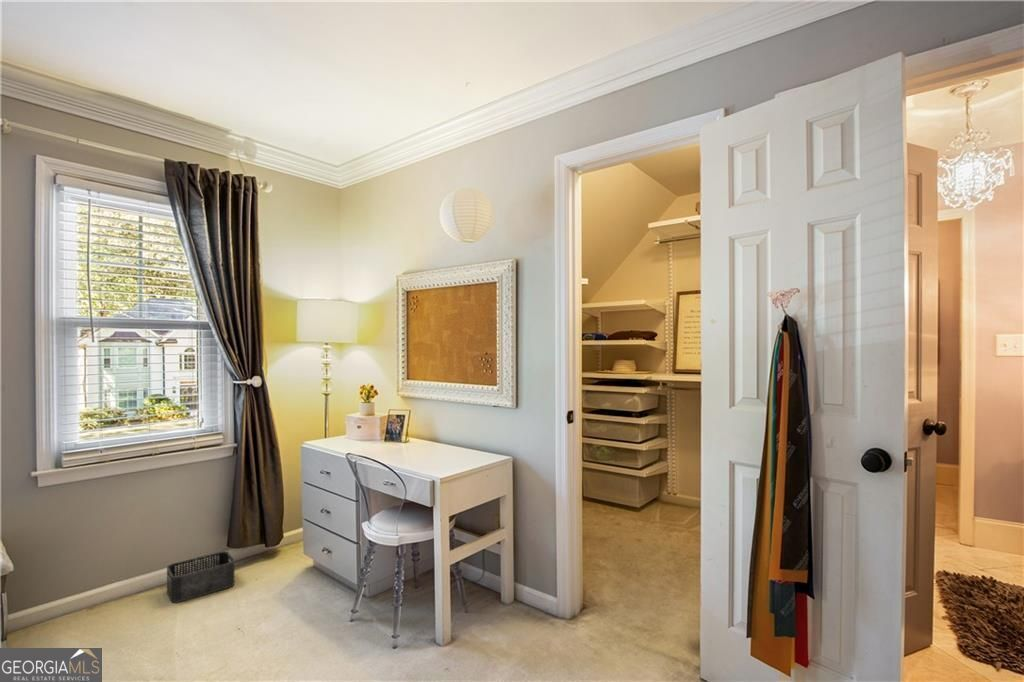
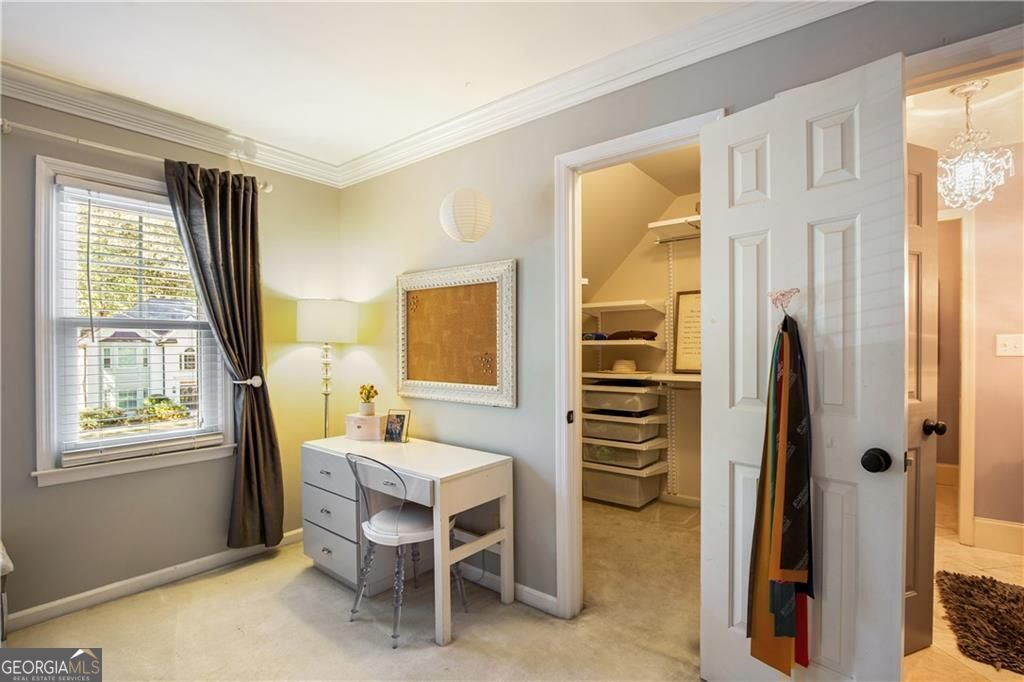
- storage bin (201, 575)
